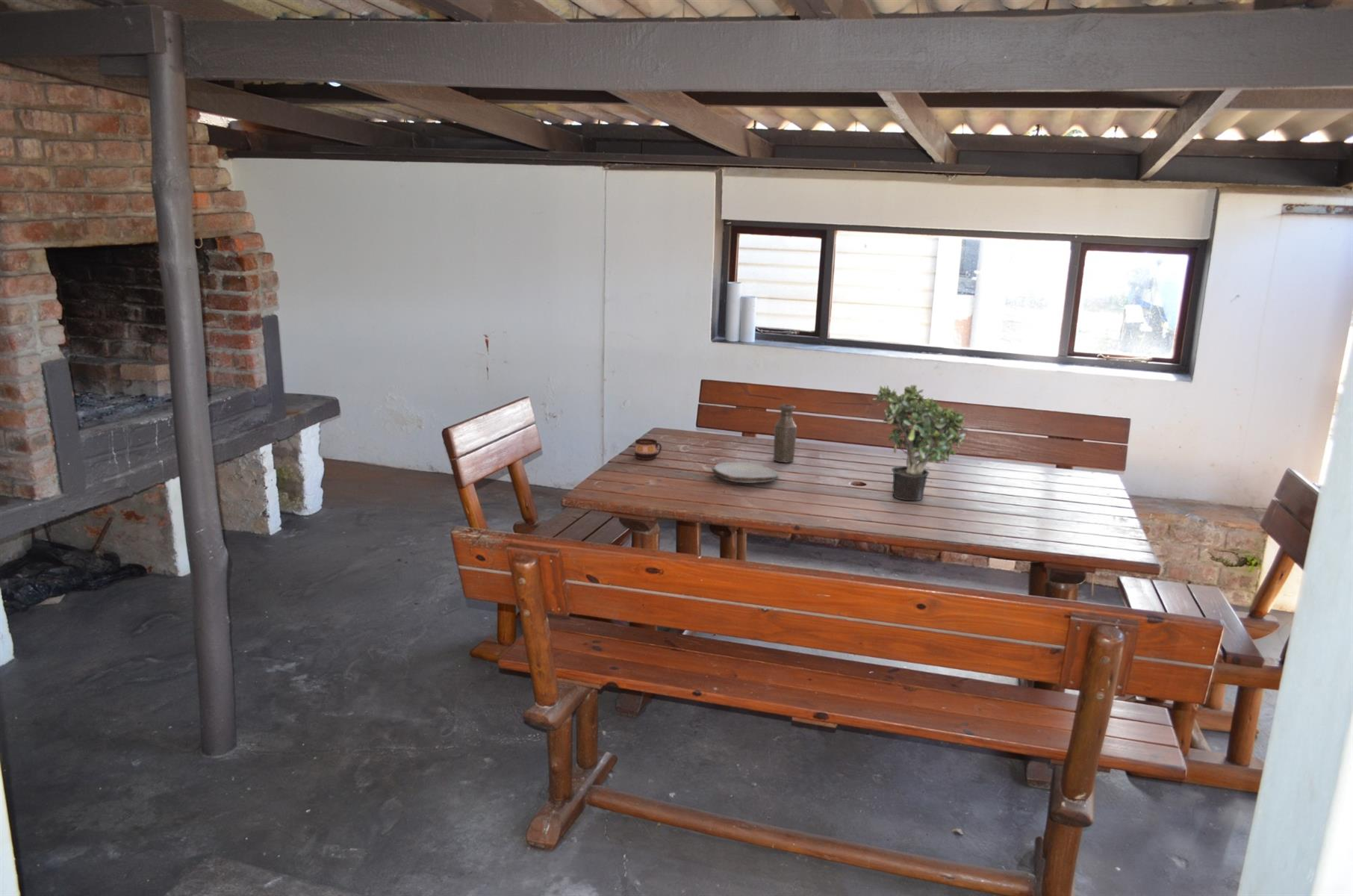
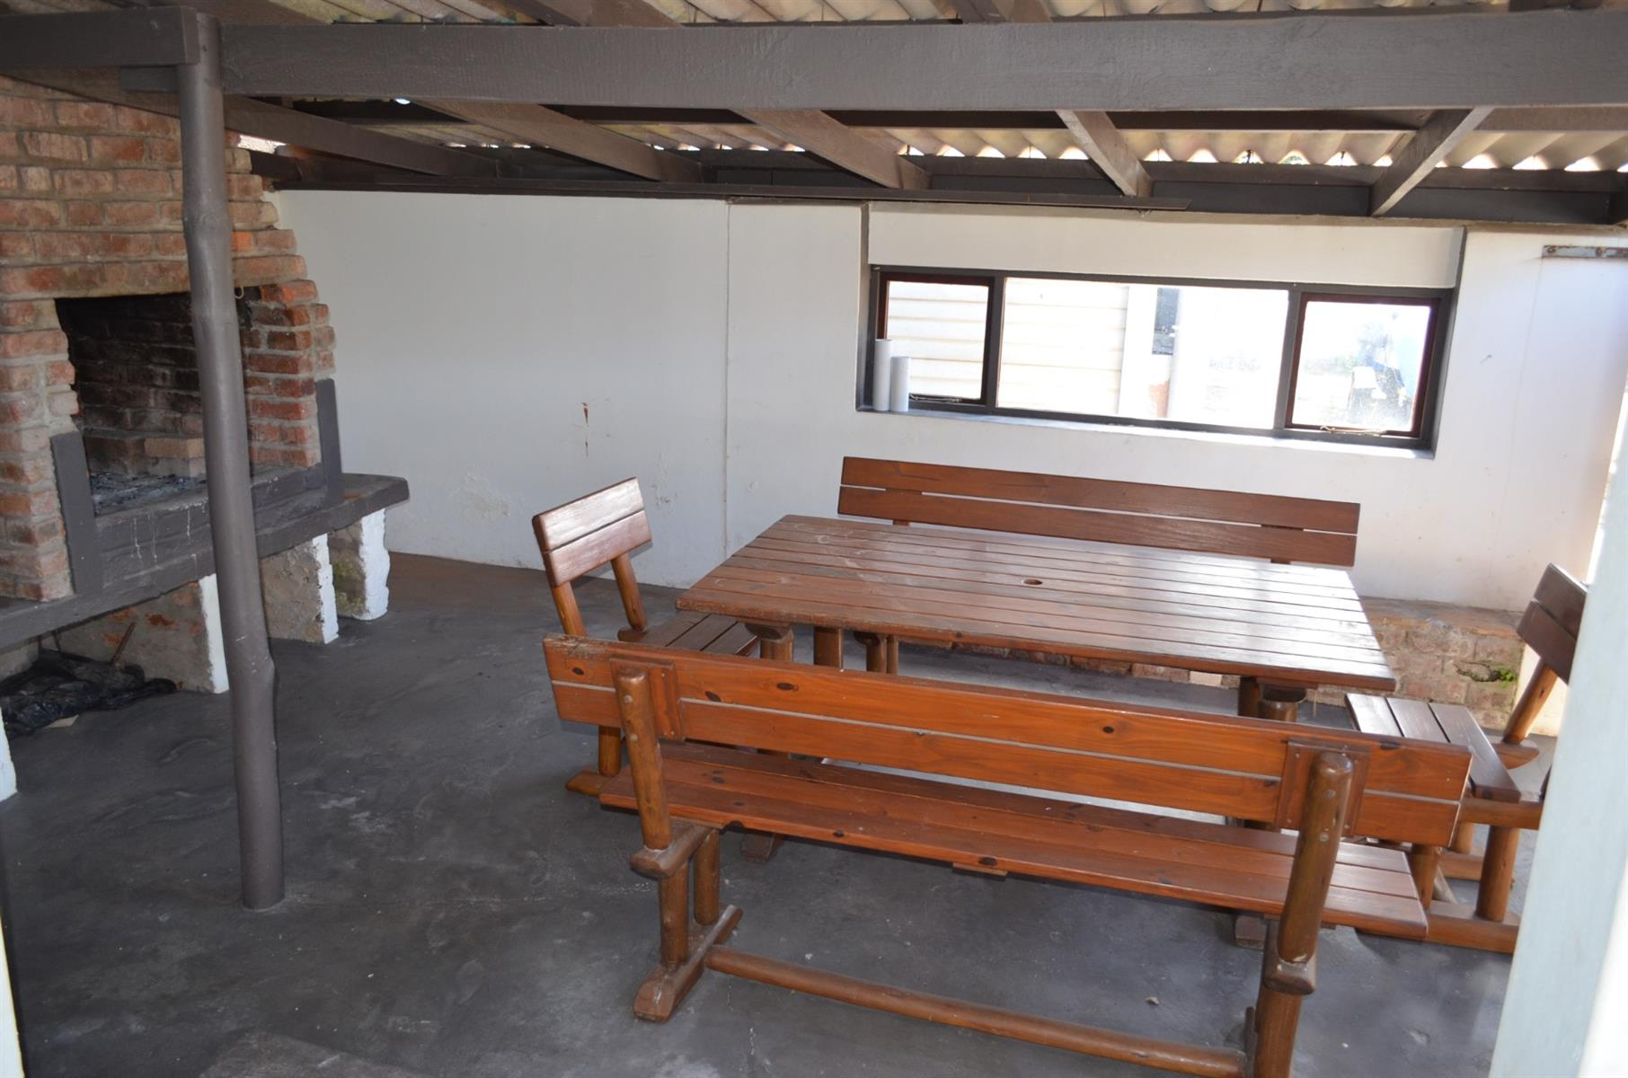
- potted plant (910, 442)
- plate (745, 473)
- cup (646, 449)
- bottle (785, 433)
